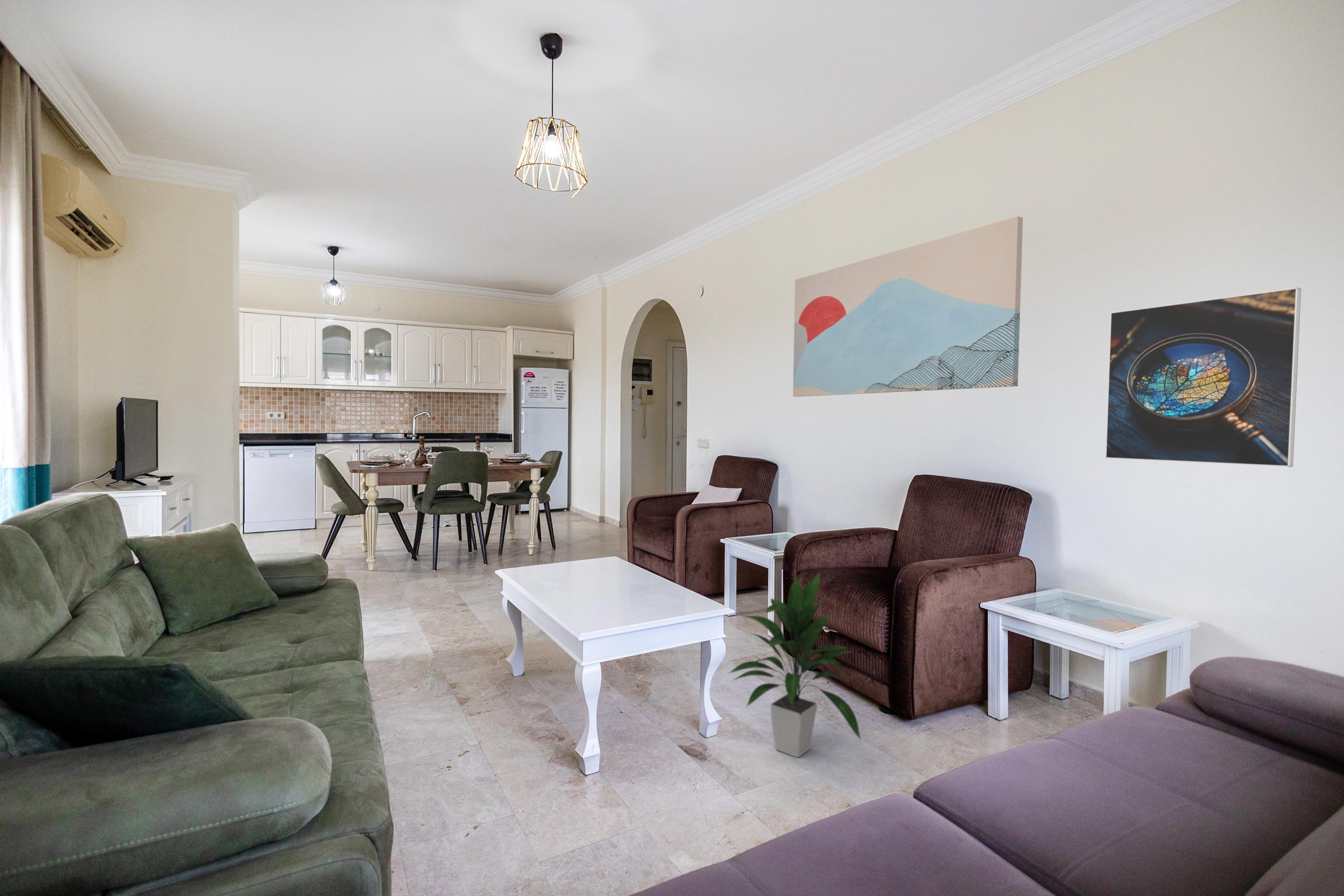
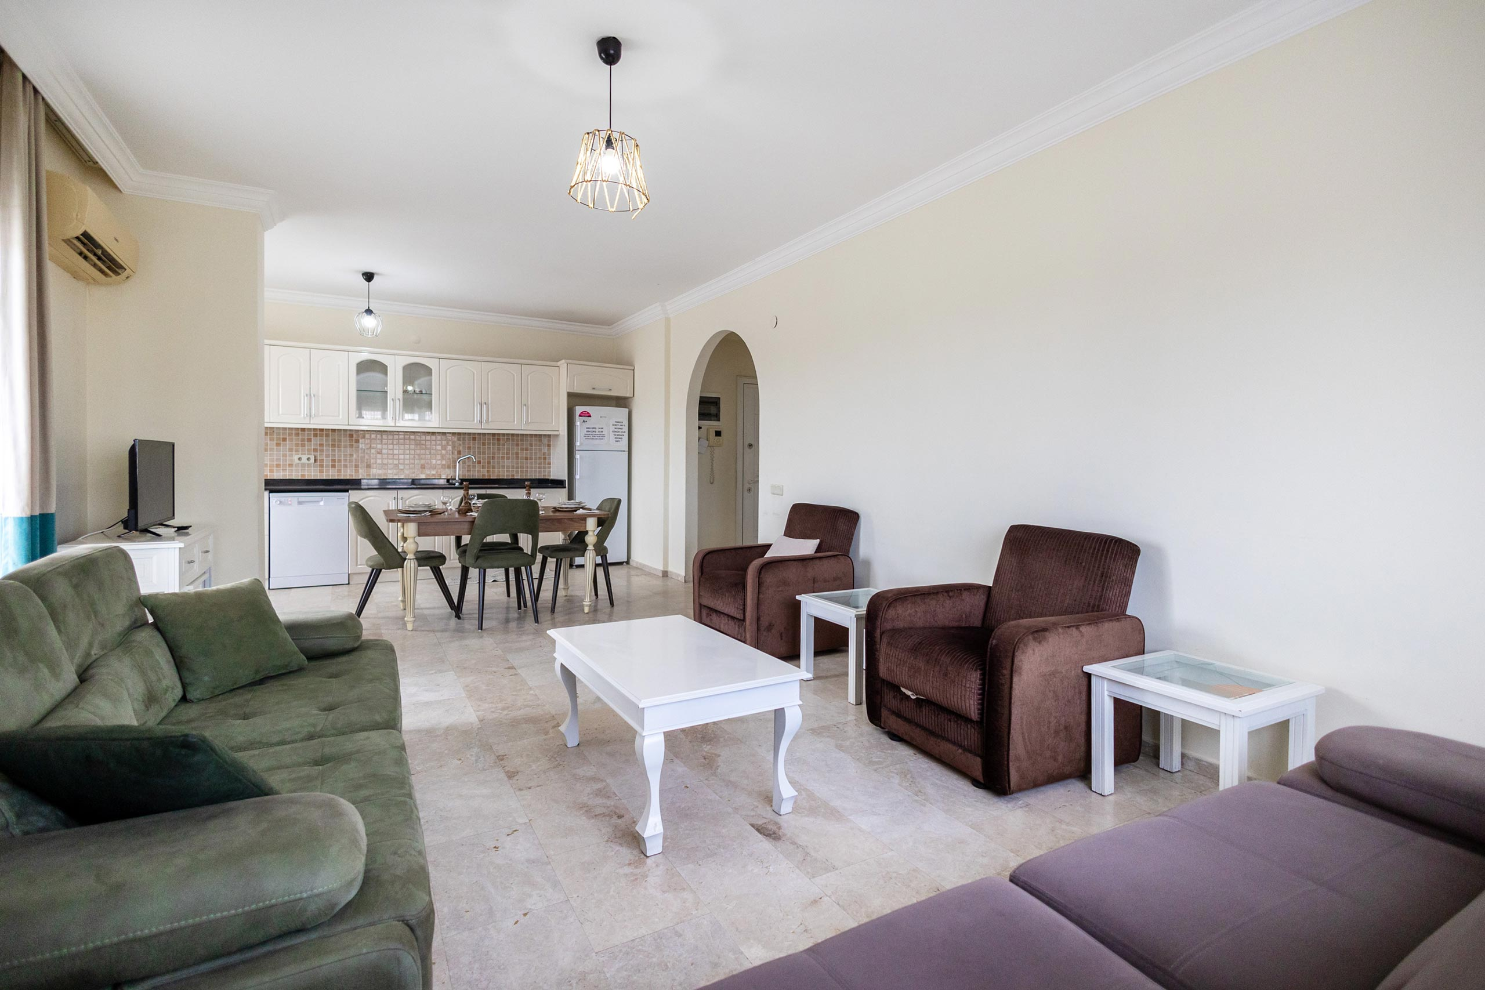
- indoor plant (797, 666)
- wall art (887, 323)
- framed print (1193, 382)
